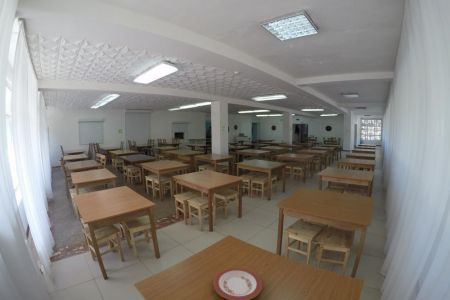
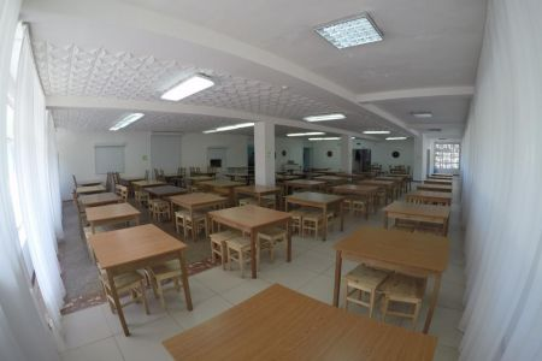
- plate (237, 284)
